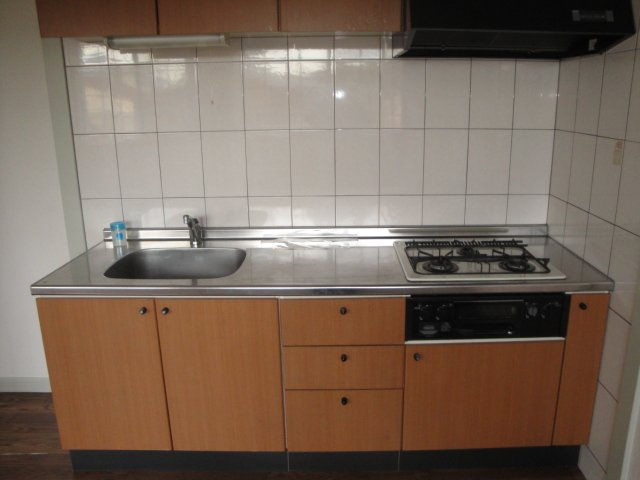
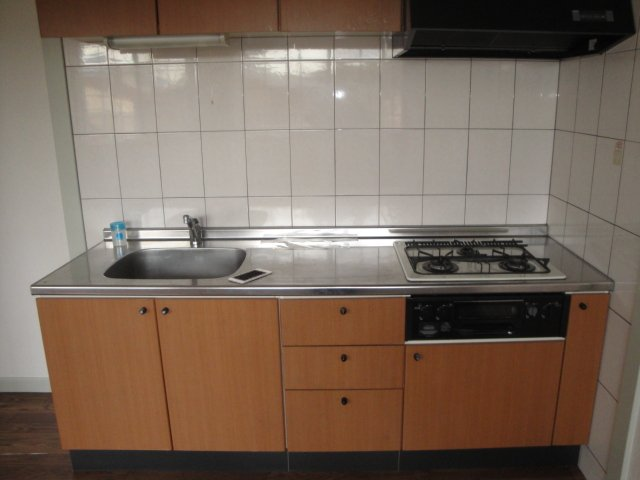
+ cell phone (250, 275)
